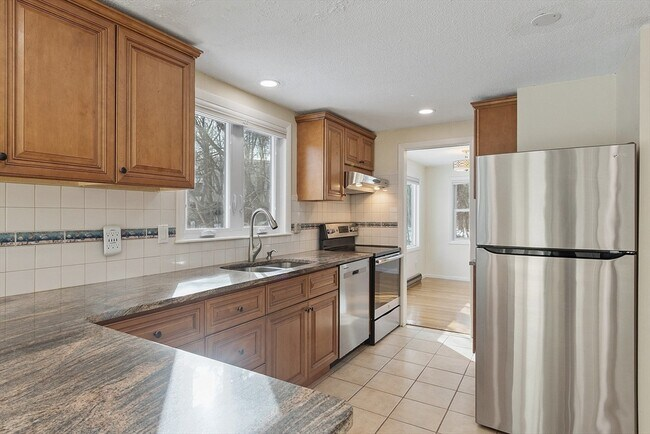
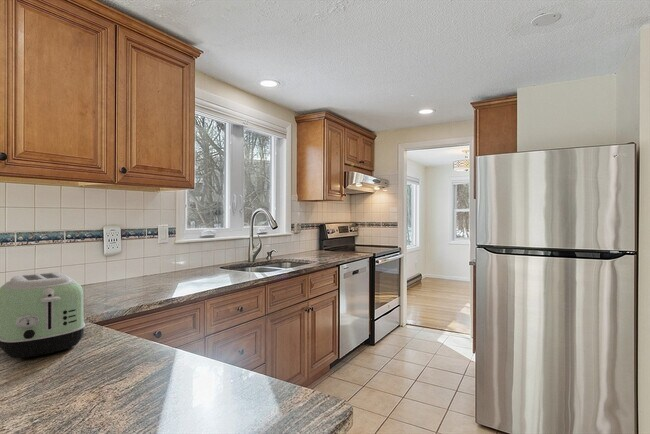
+ toaster (41, 311)
